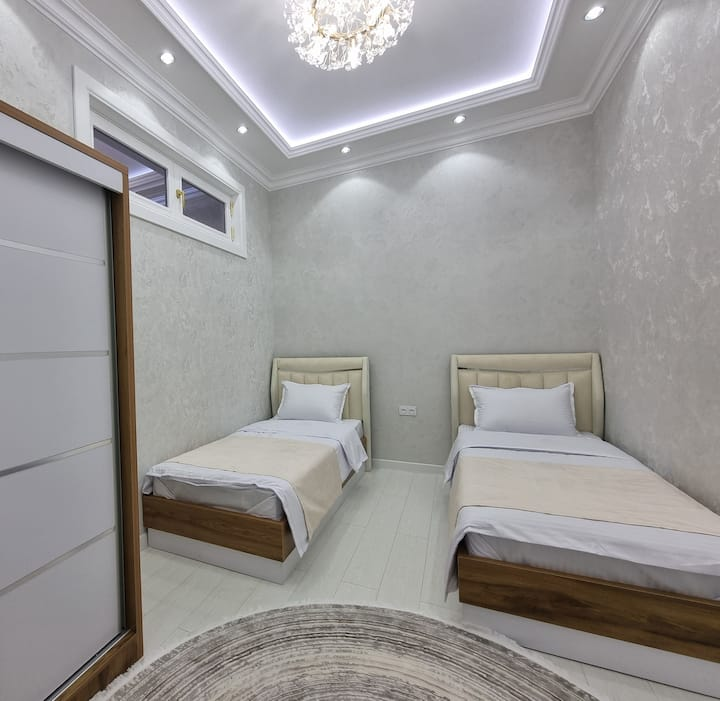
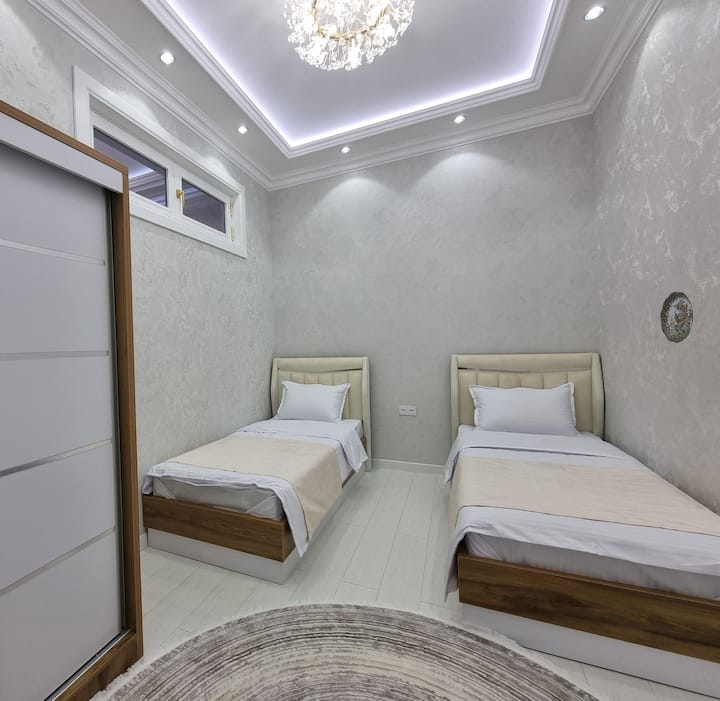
+ decorative plate (678, 317)
